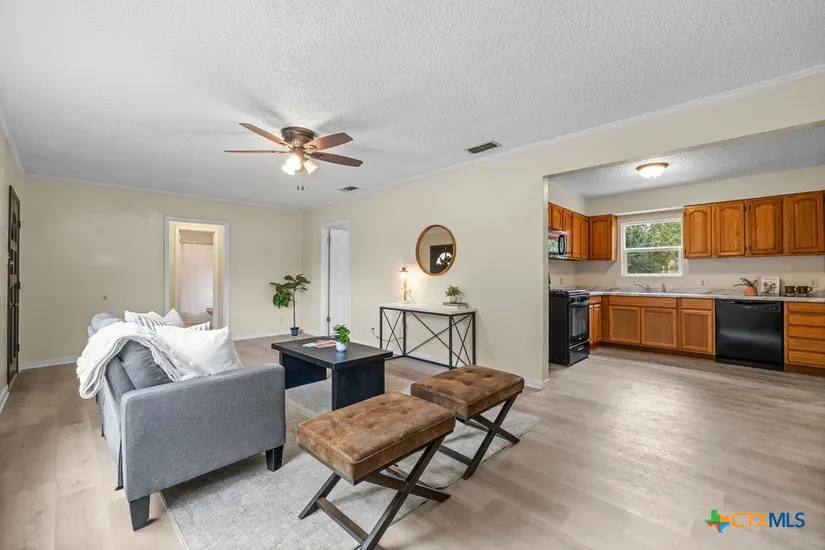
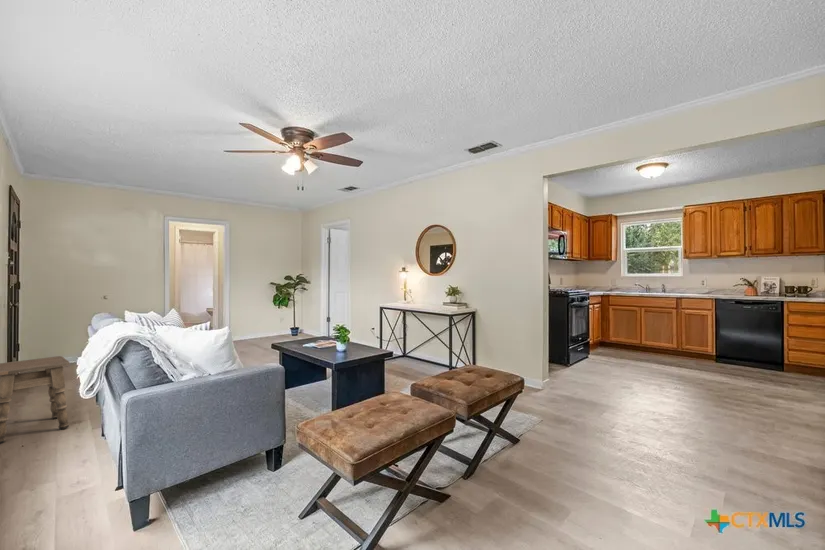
+ side table (30, 387)
